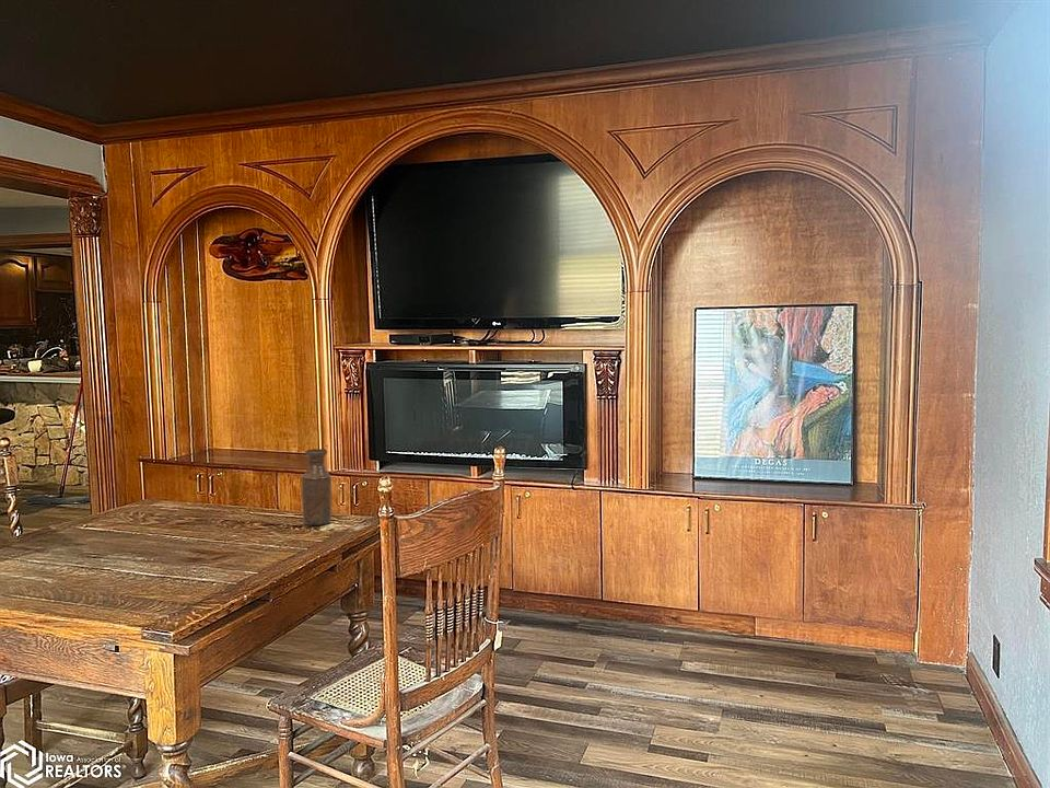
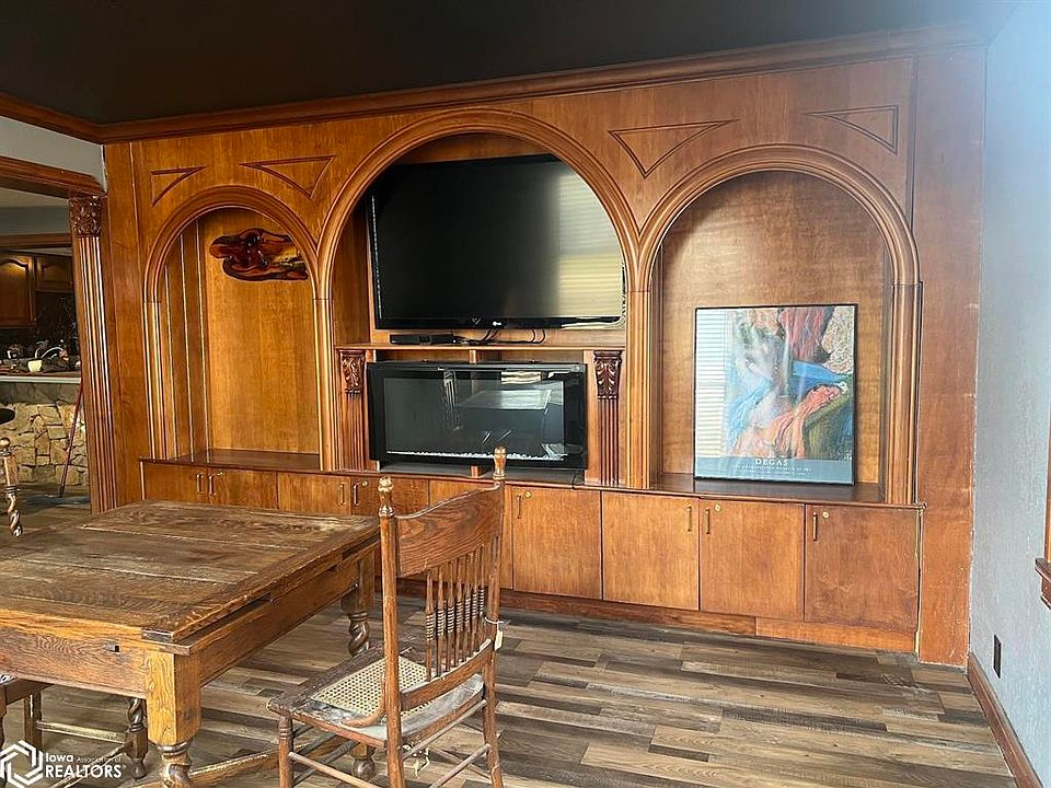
- bottle (316, 486)
